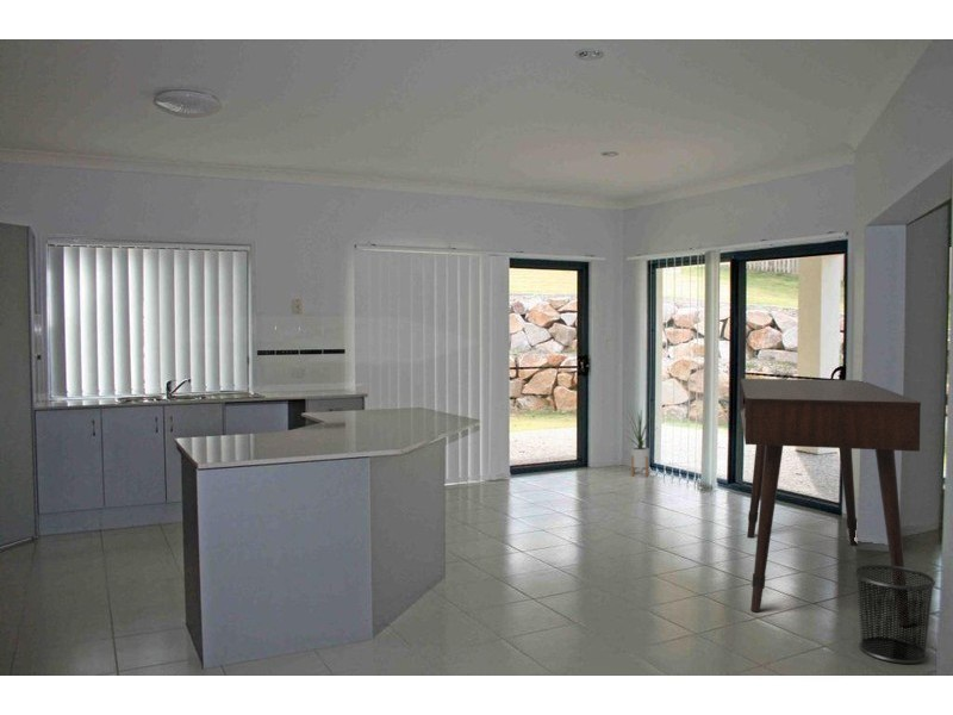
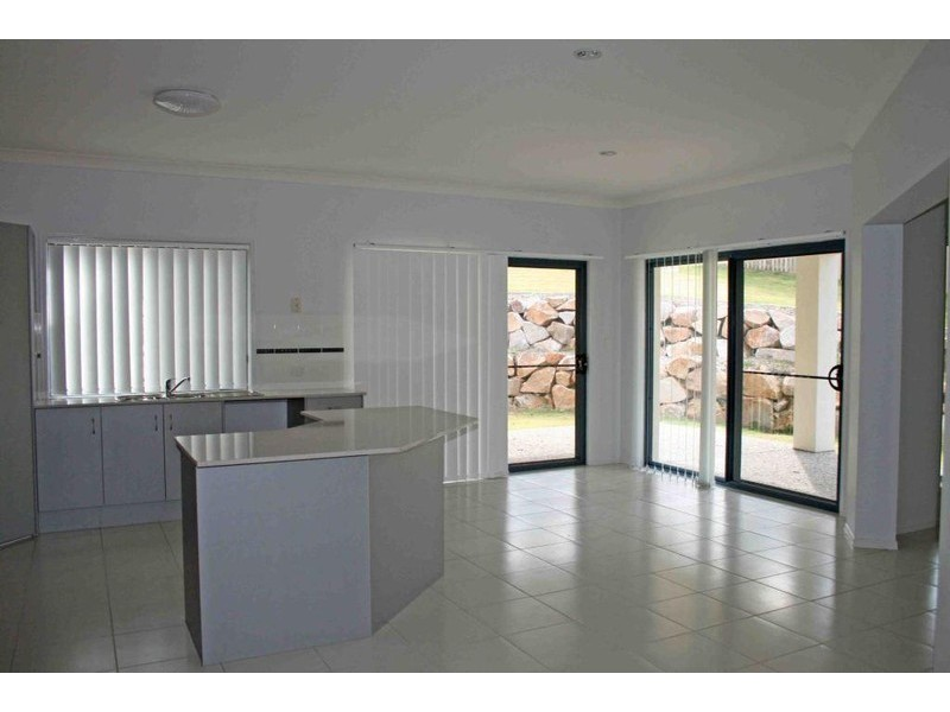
- house plant (641, 440)
- waste bin (892, 613)
- desk (842, 479)
